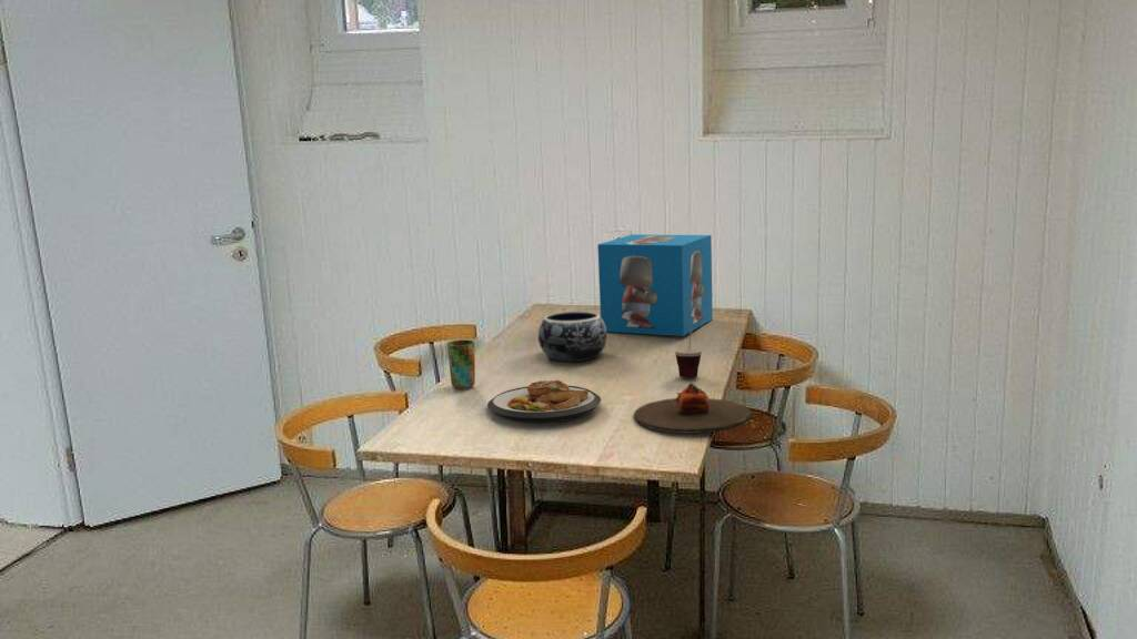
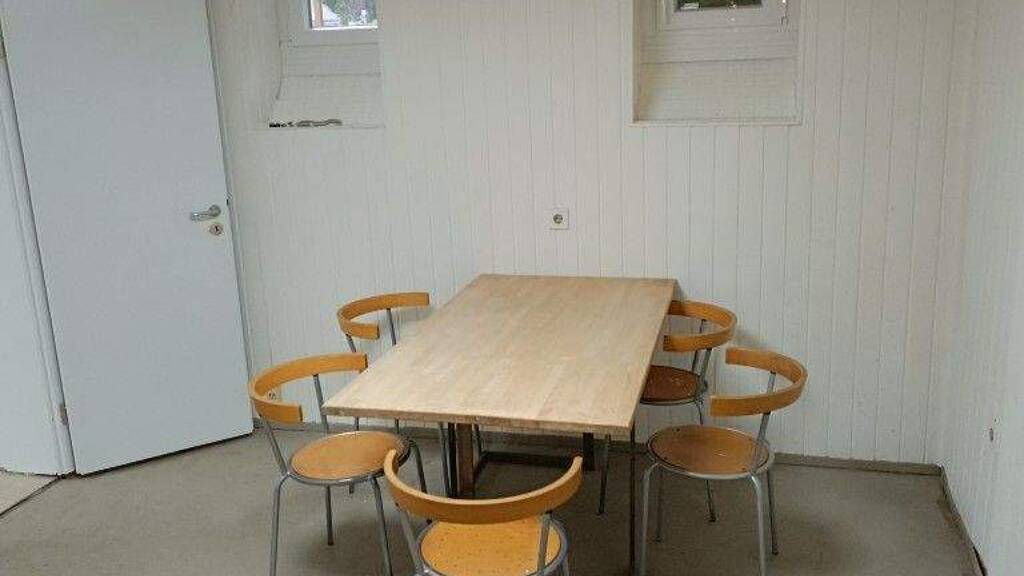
- plate (544, 398)
- cup (690, 353)
- decorative bowl (572, 335)
- tissue box (656, 282)
- plate (692, 399)
- cup (462, 365)
